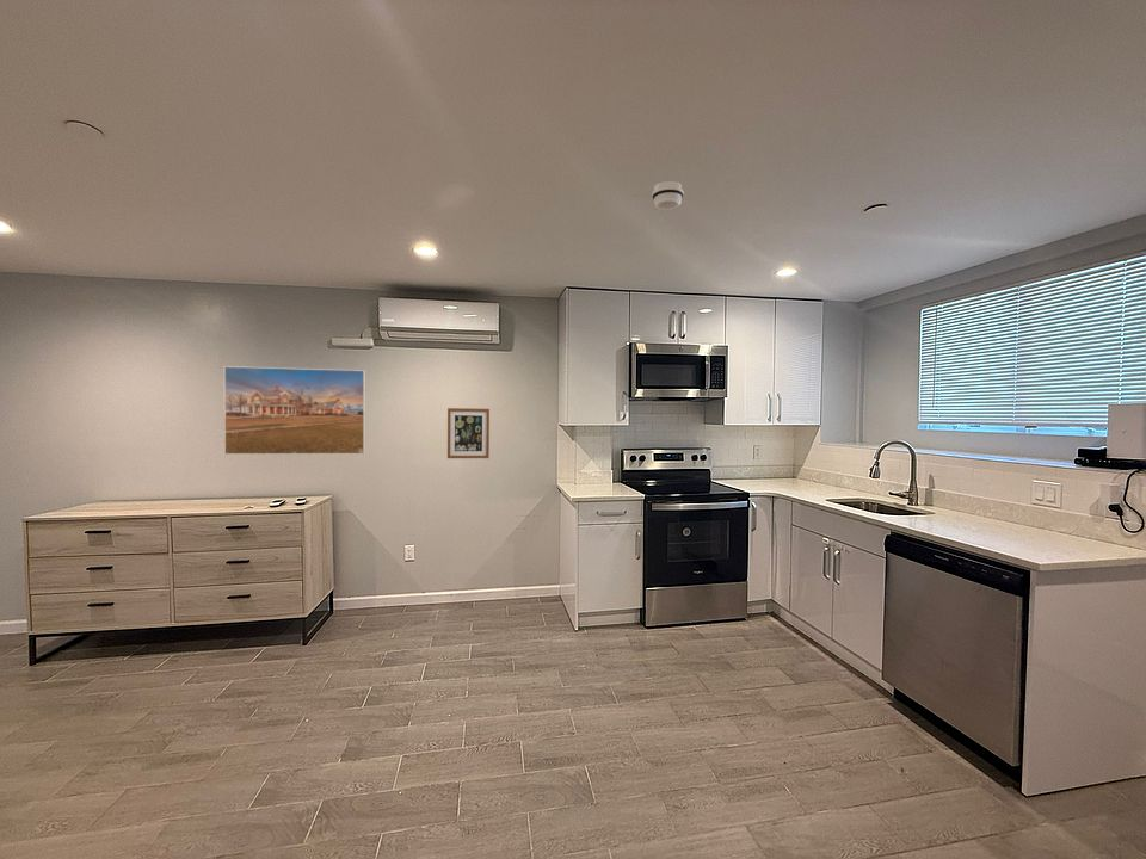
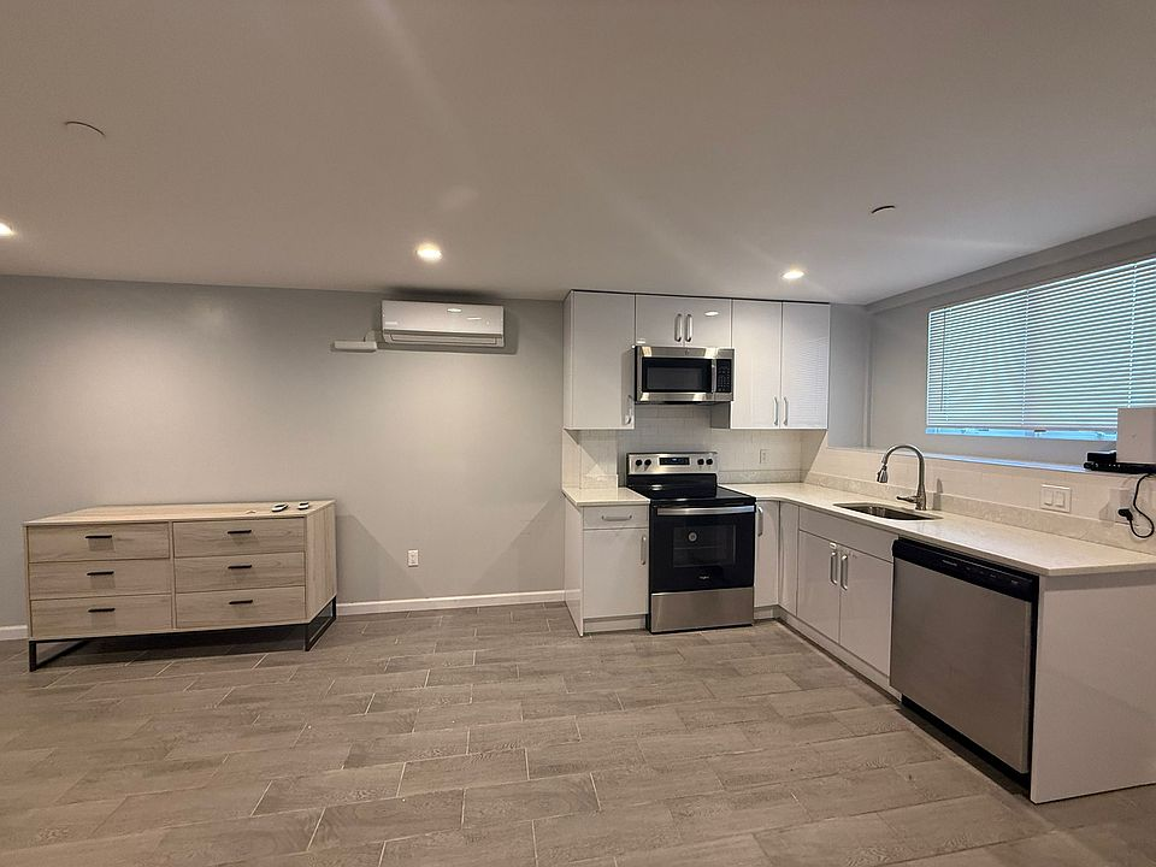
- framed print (296, 410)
- smoke detector (667, 196)
- wall art (468, 433)
